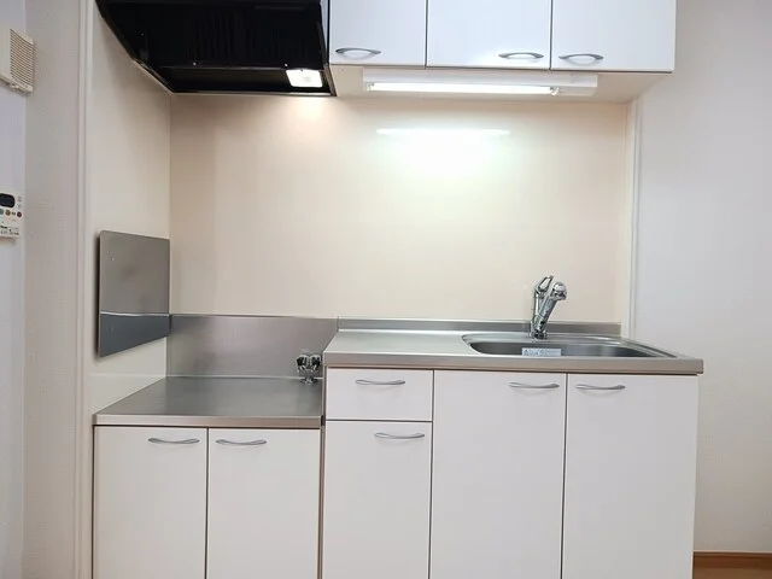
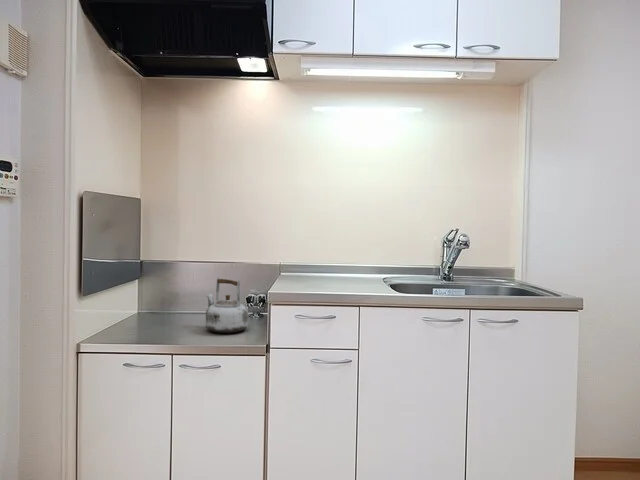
+ kettle (223, 303)
